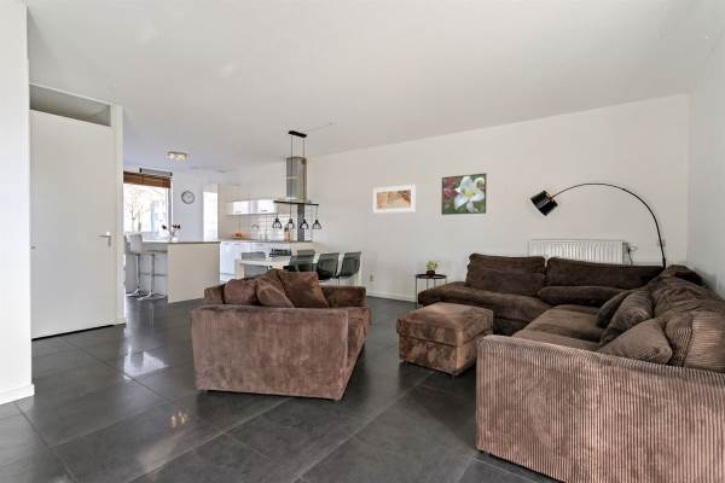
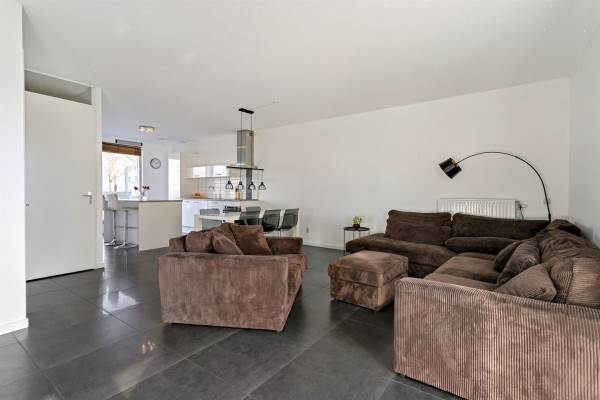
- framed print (463, 194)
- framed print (393, 199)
